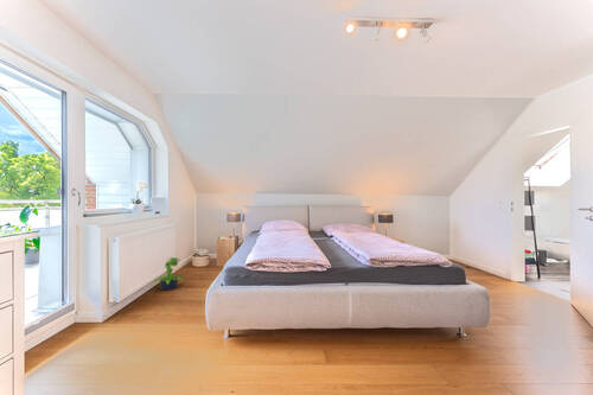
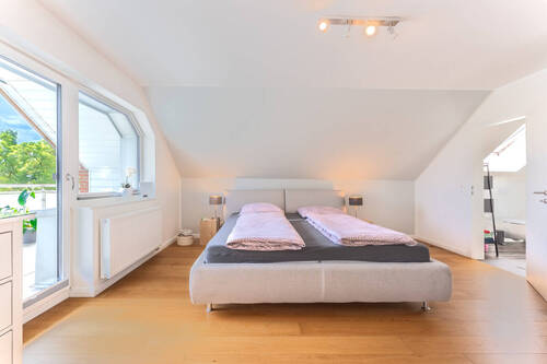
- potted plant (168, 272)
